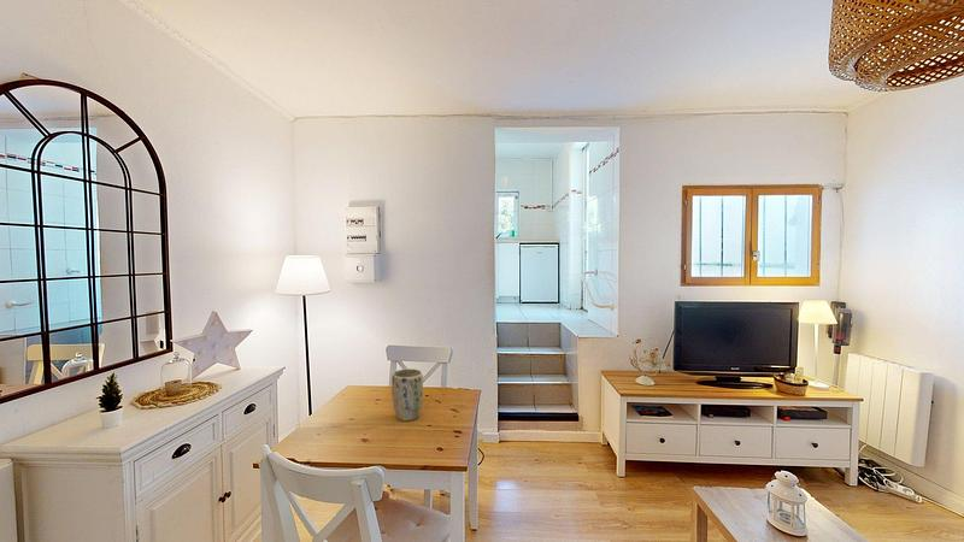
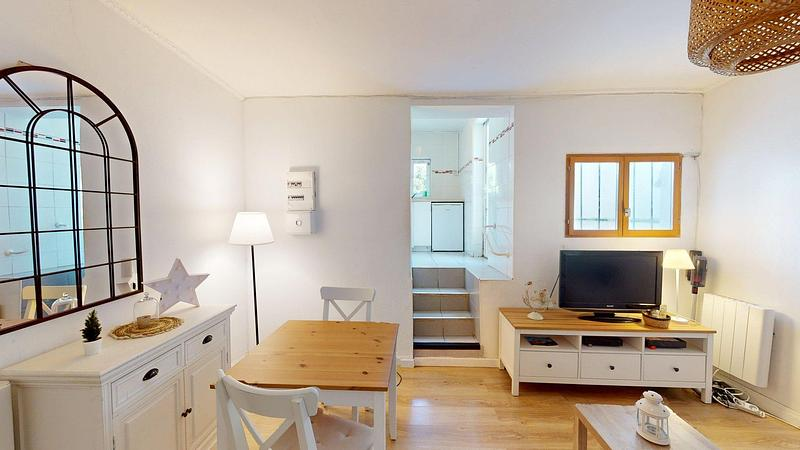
- plant pot (407, 394)
